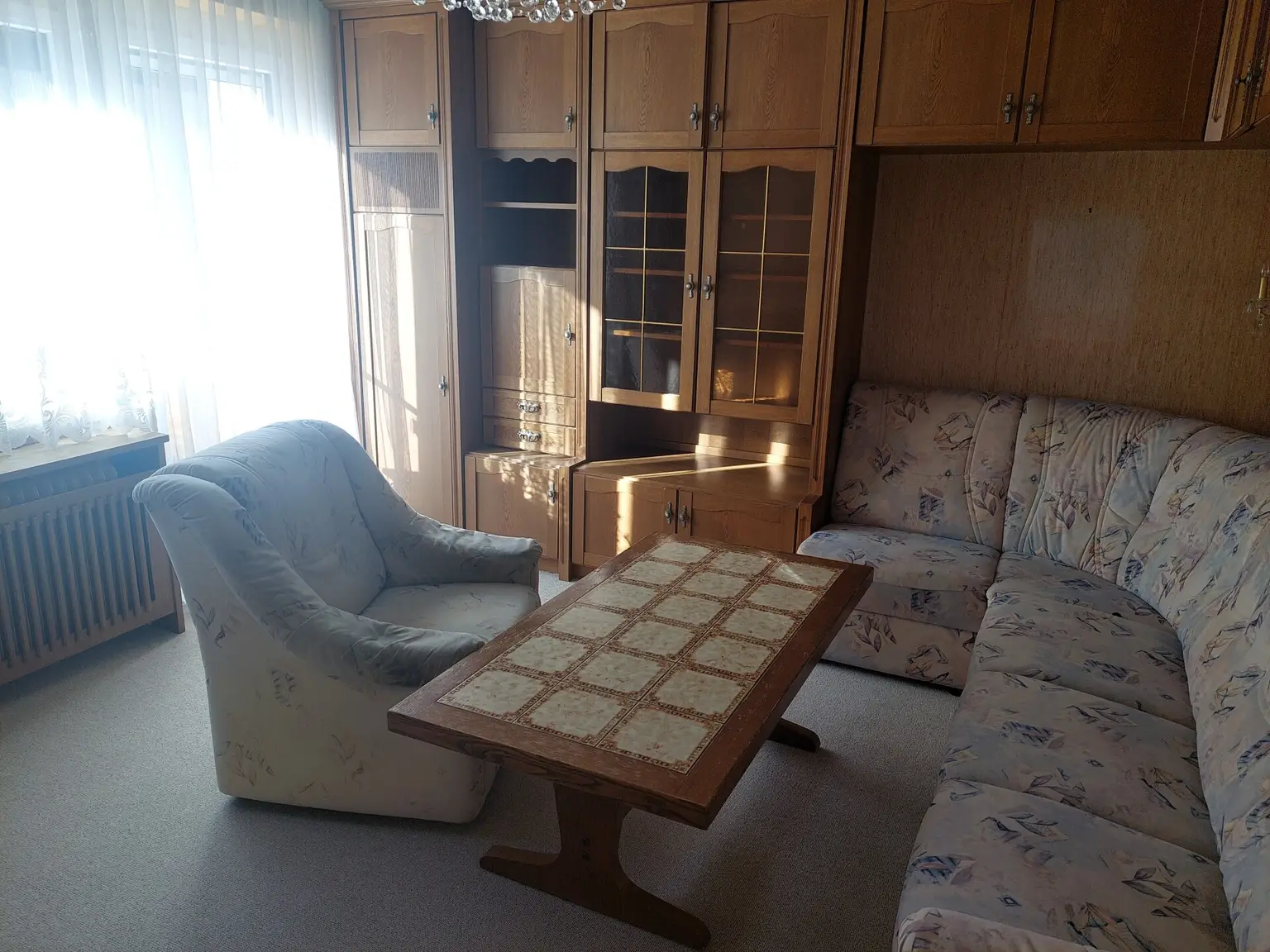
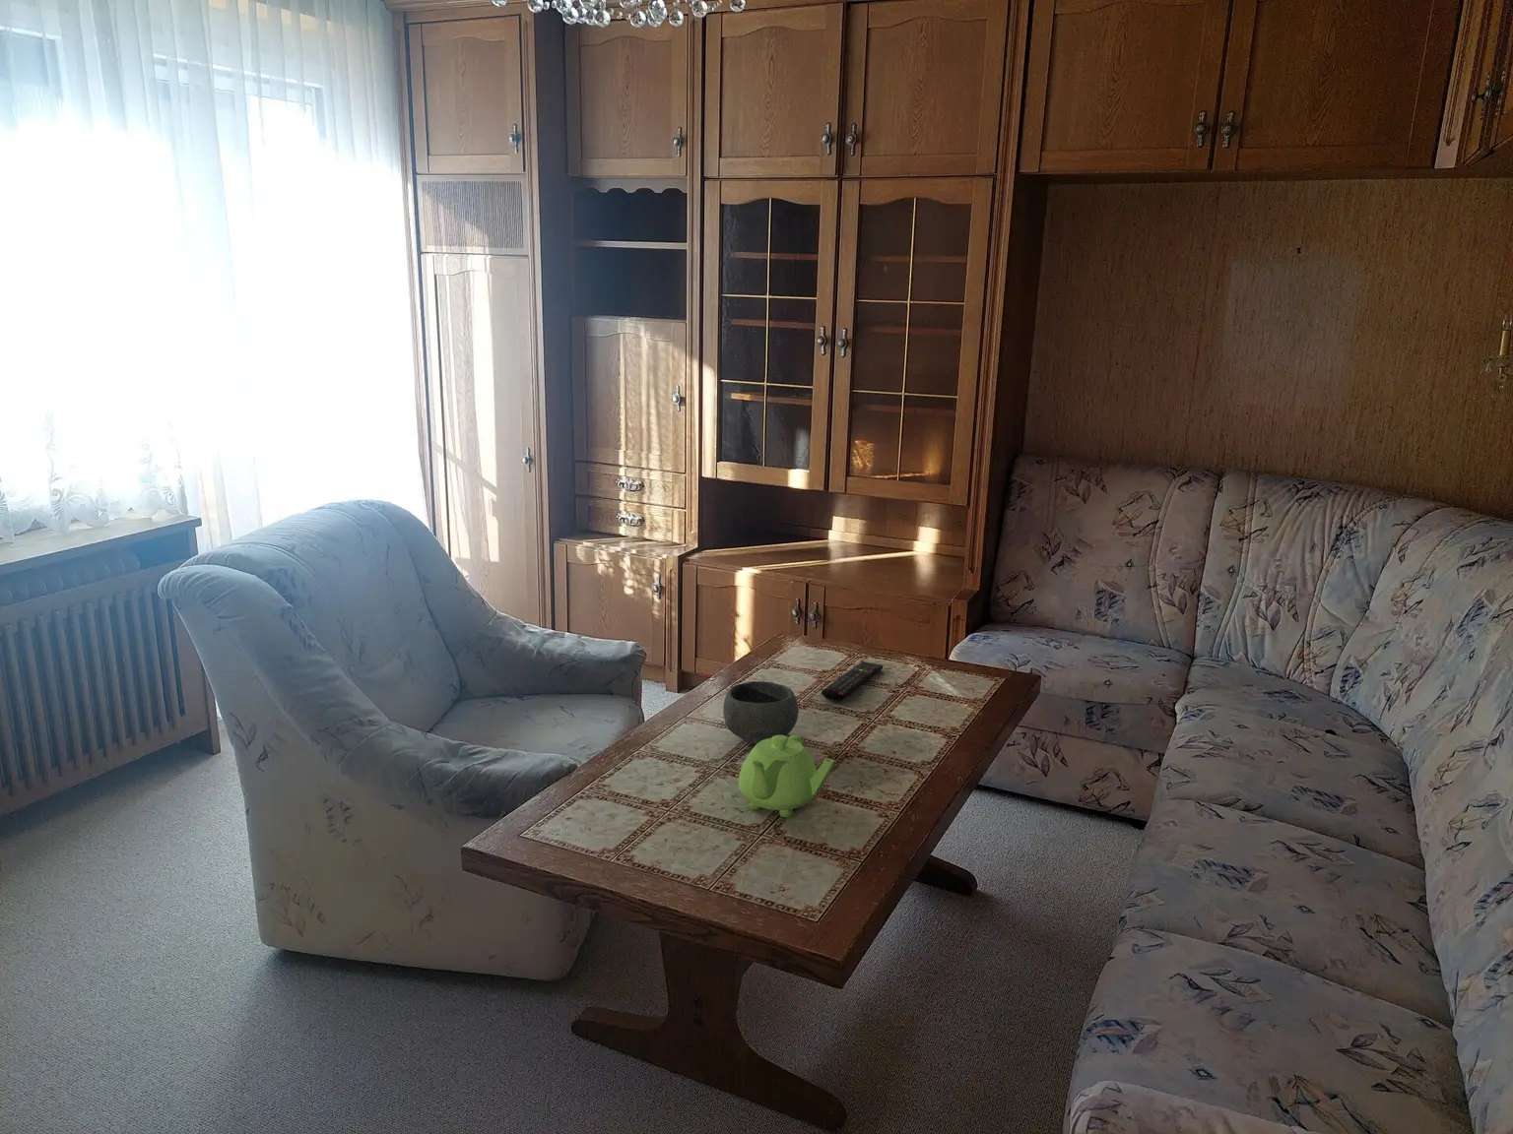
+ remote control (852, 680)
+ bowl (760, 715)
+ teapot (784, 774)
